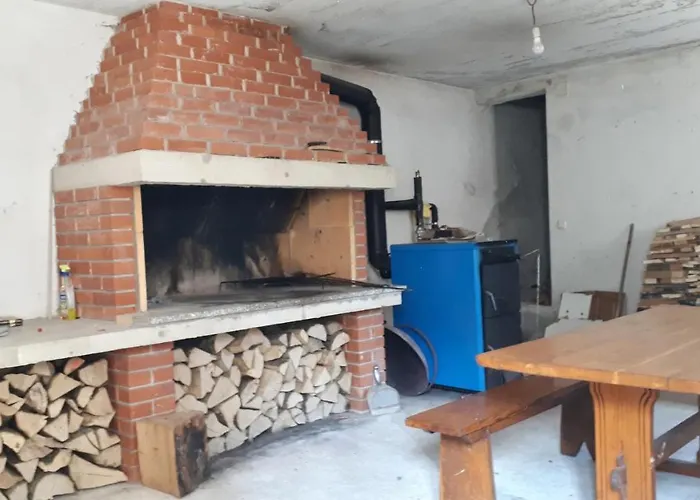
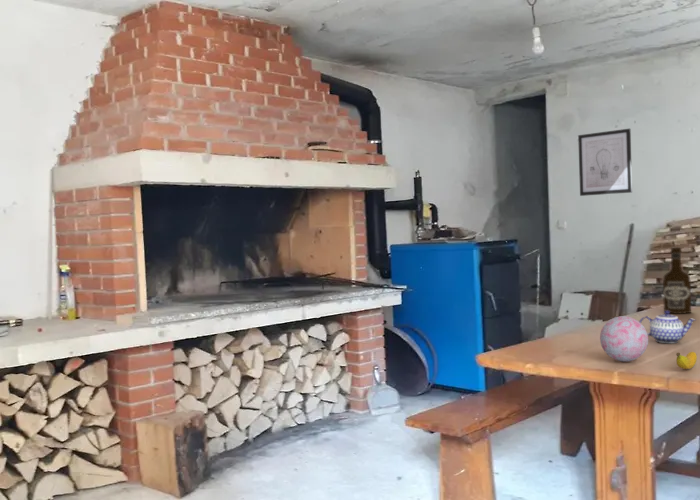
+ decorative orb (623, 338)
+ teapot (667, 326)
+ banana (686, 358)
+ wall art (604, 163)
+ alcohol (676, 279)
